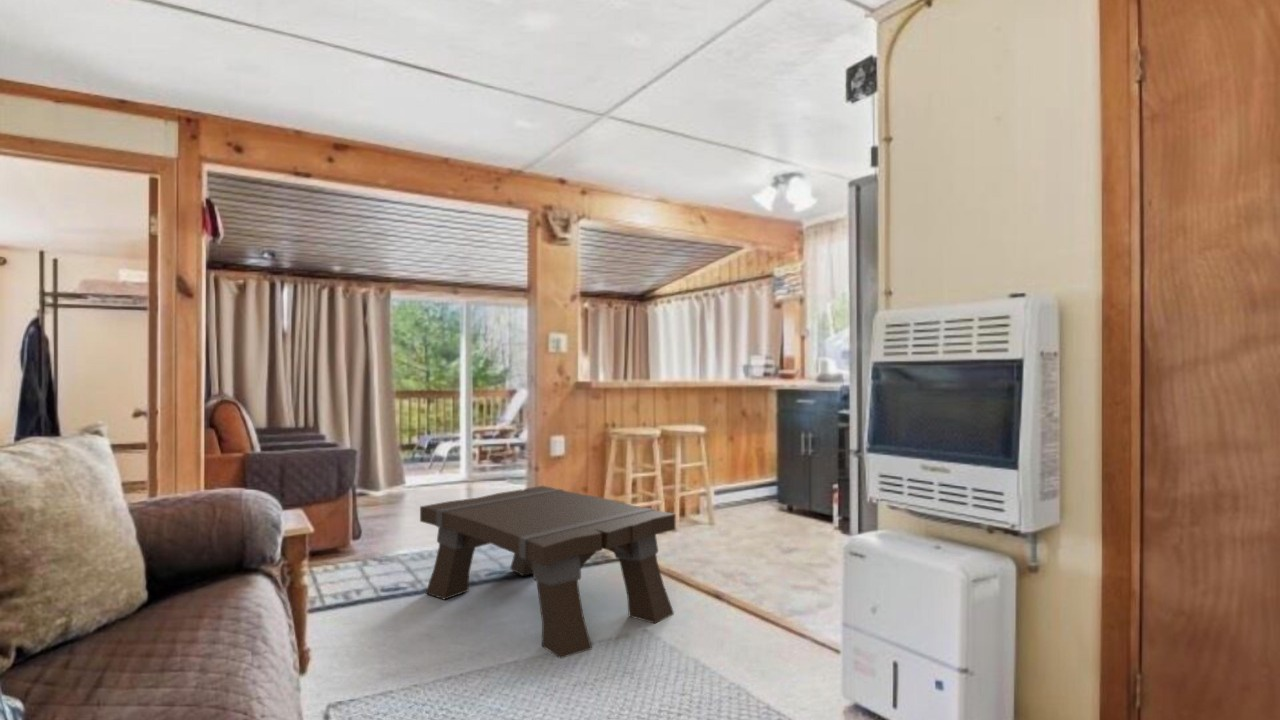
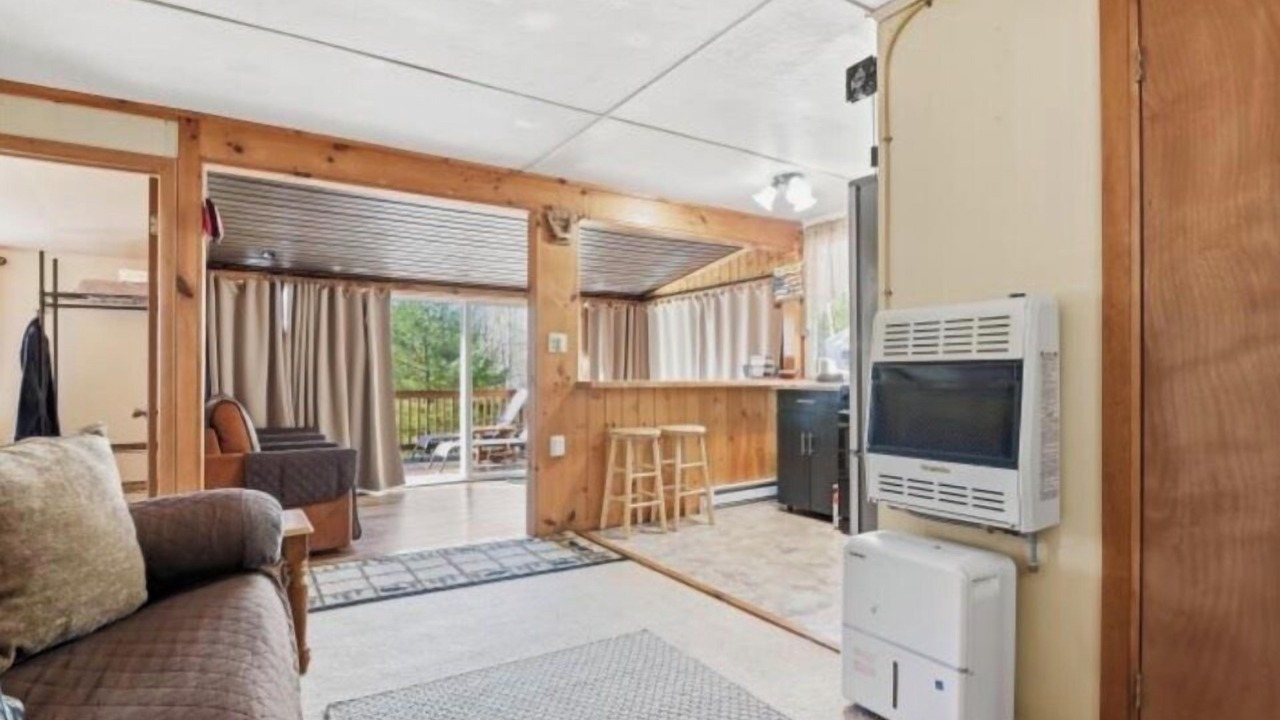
- coffee table (544, 556)
